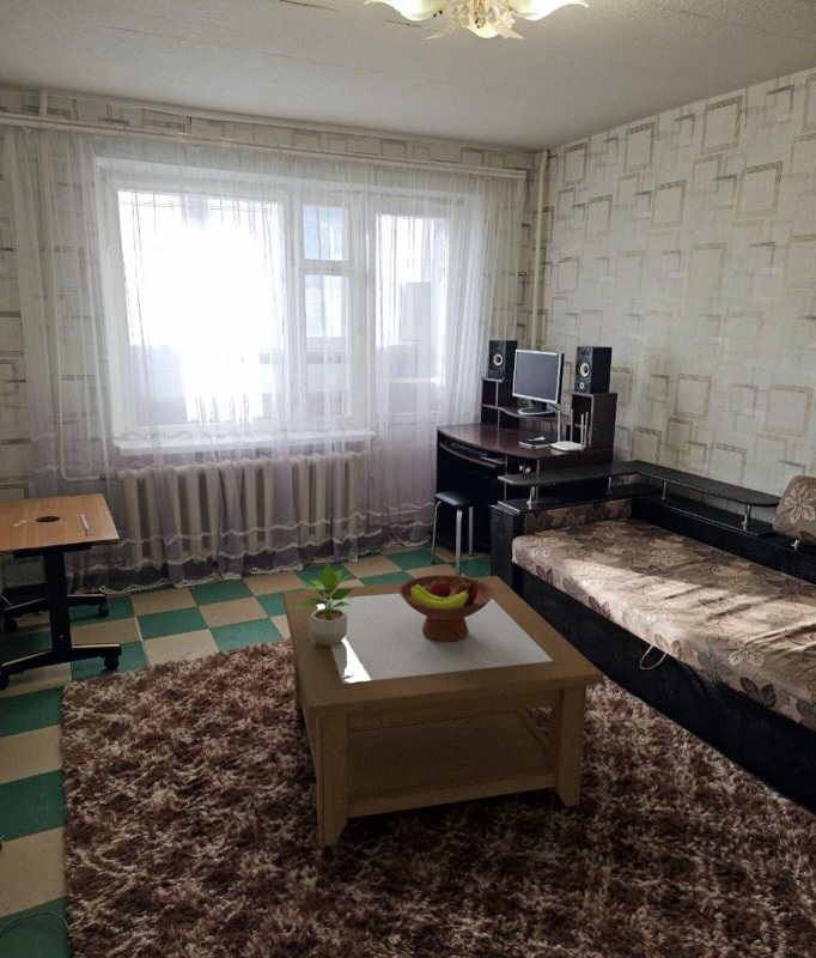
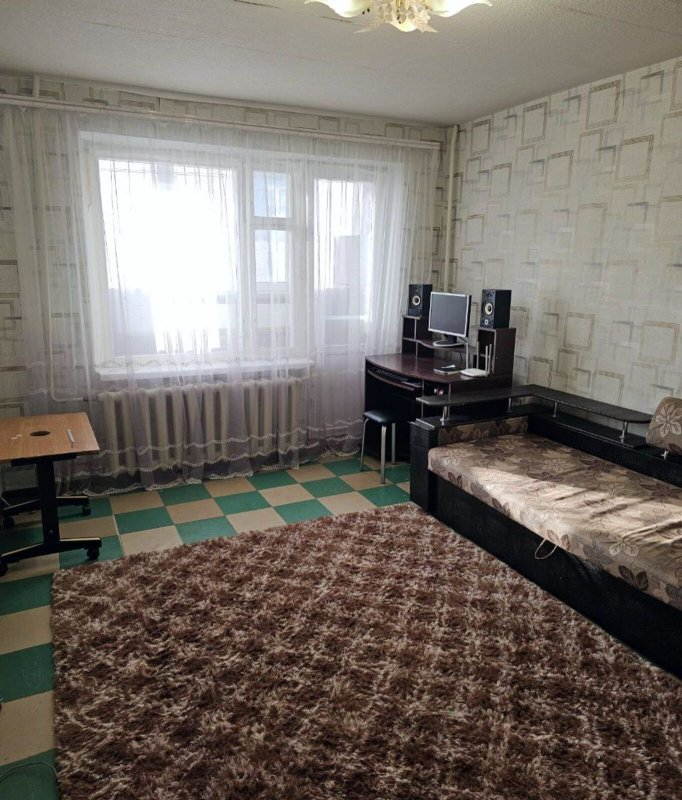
- potted plant (323, 602)
- fruit bowl (445, 602)
- coffee table (421, 689)
